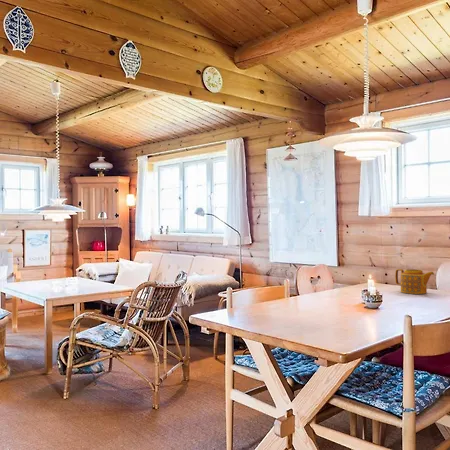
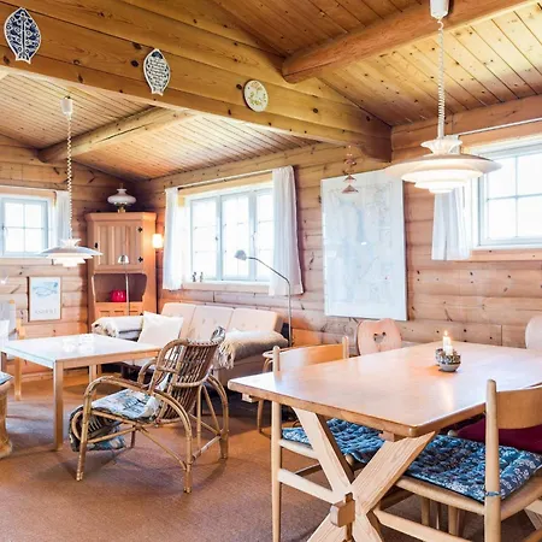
- teapot (414, 281)
